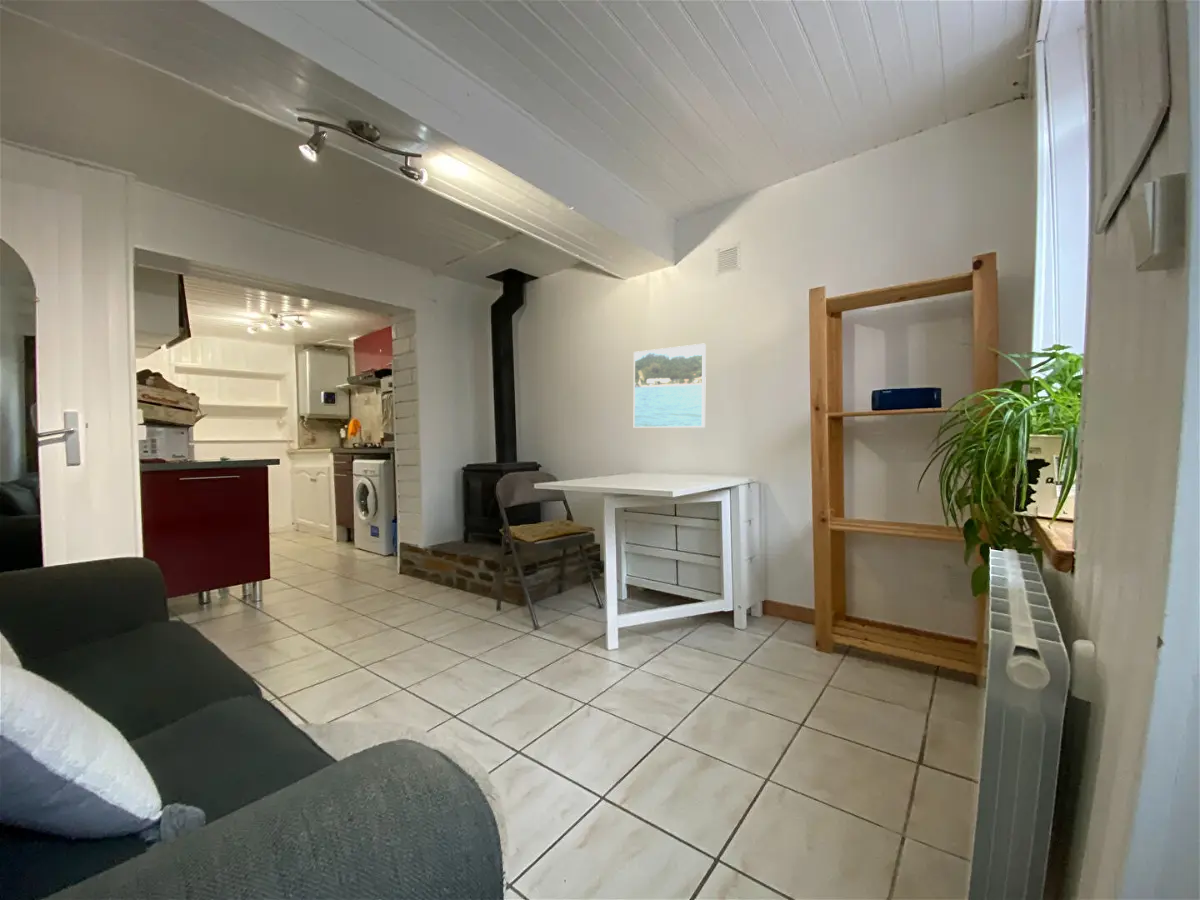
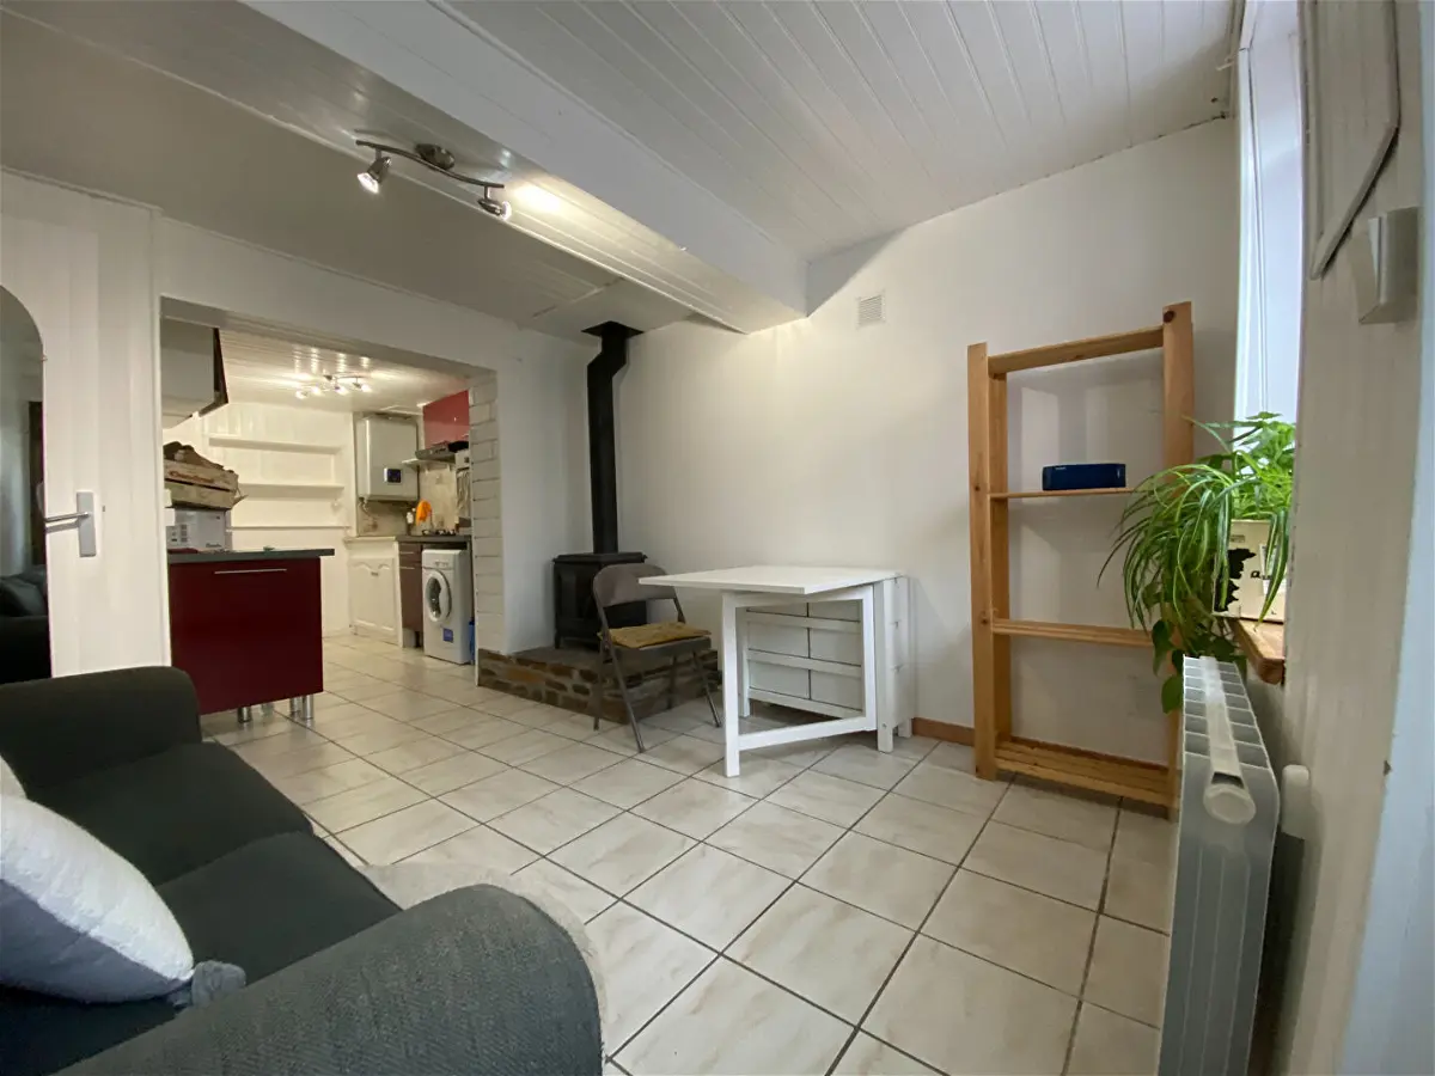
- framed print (667, 388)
